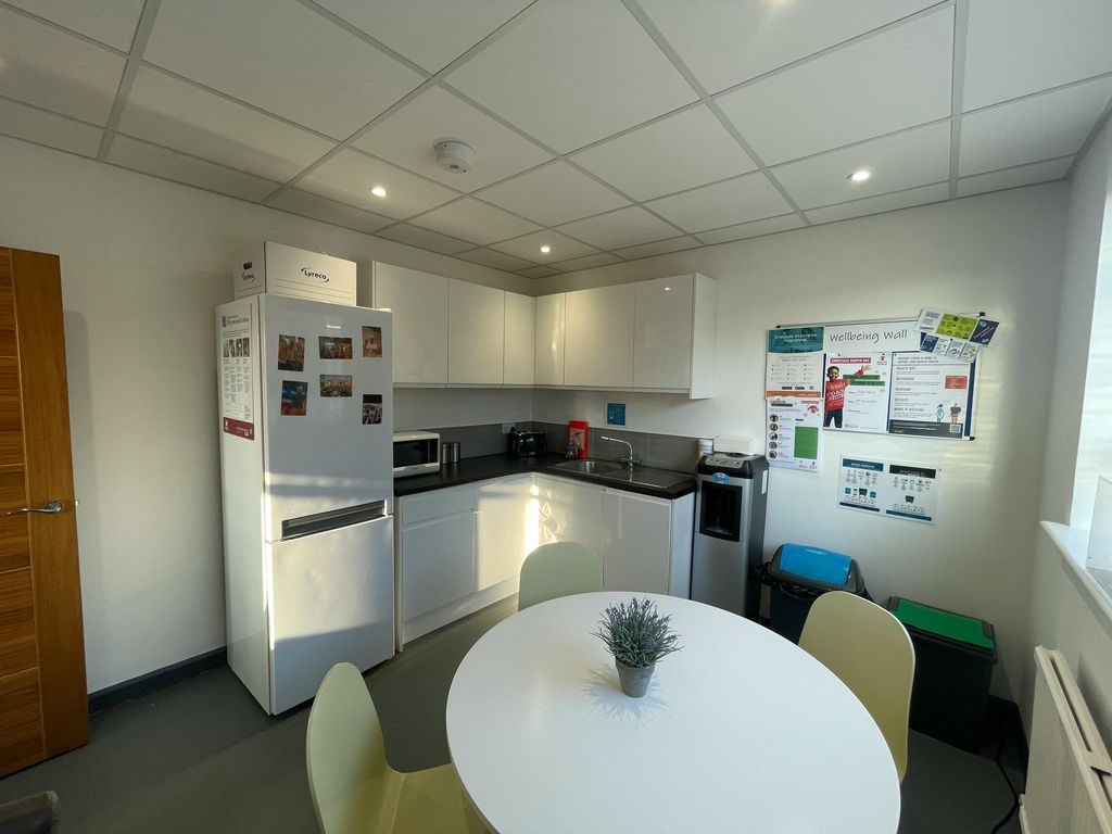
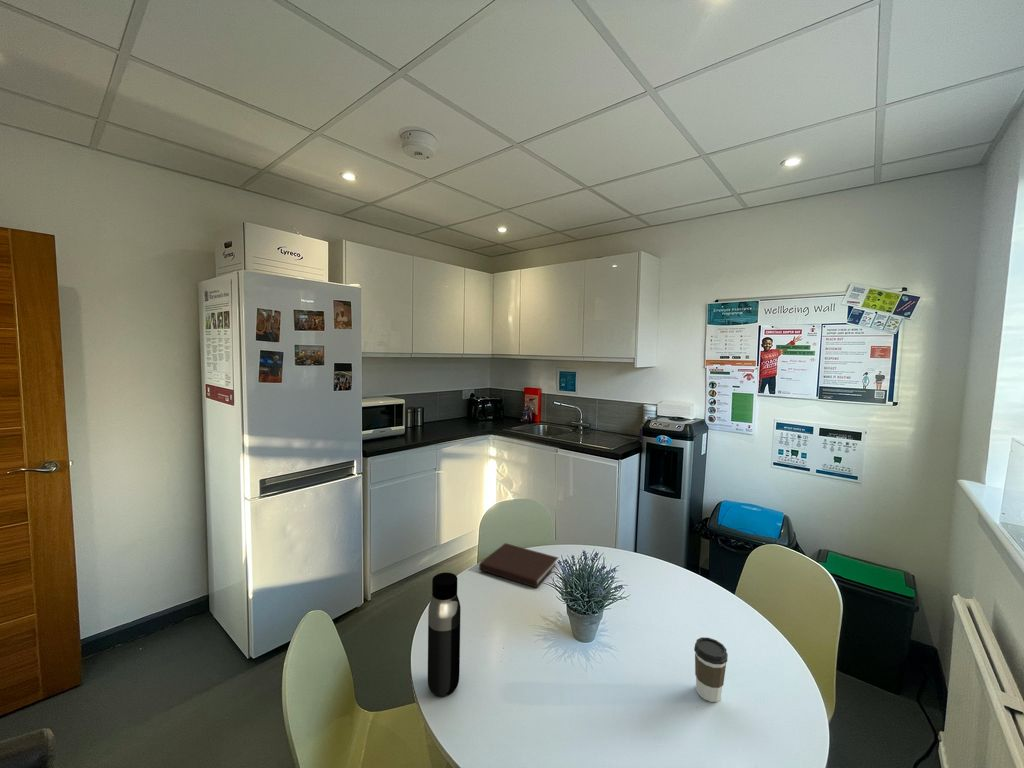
+ coffee cup (709, 669)
+ notebook (519, 563)
+ water bottle (444, 633)
